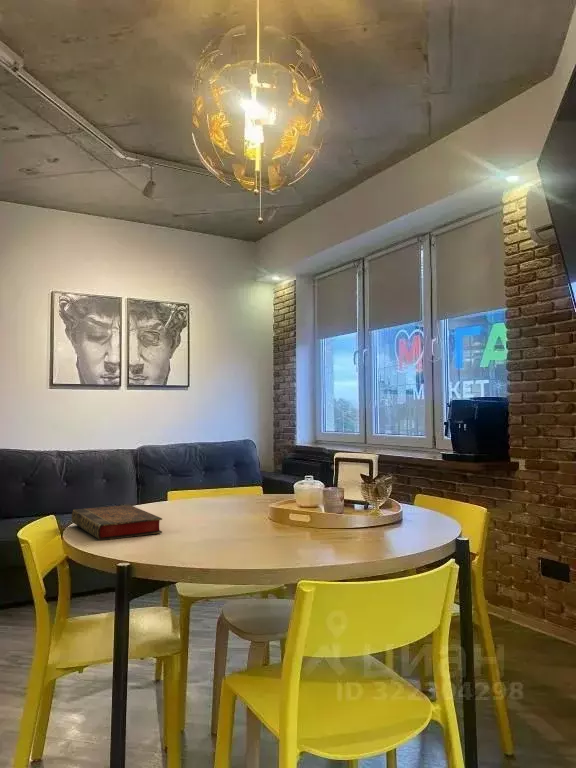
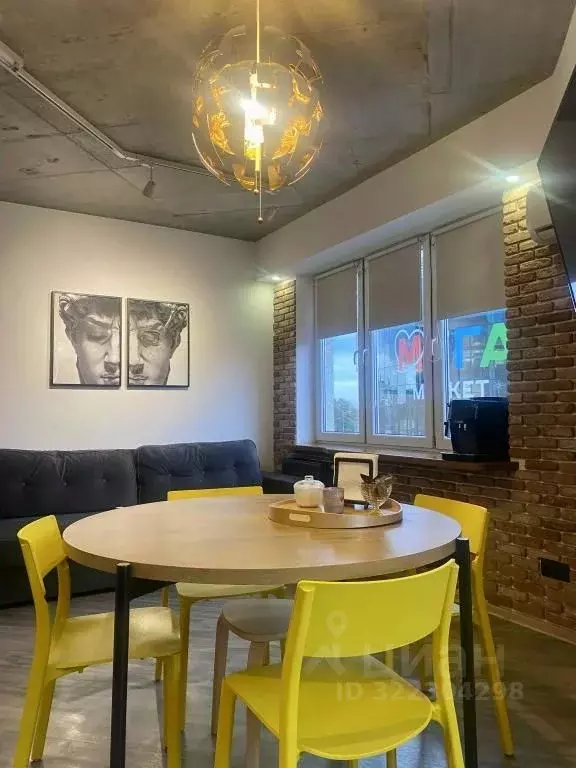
- book (115, 520)
